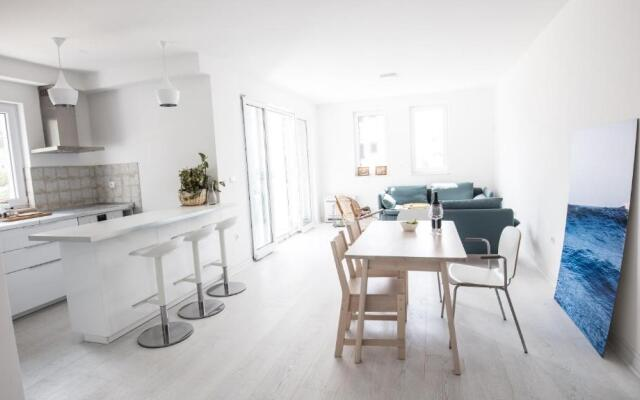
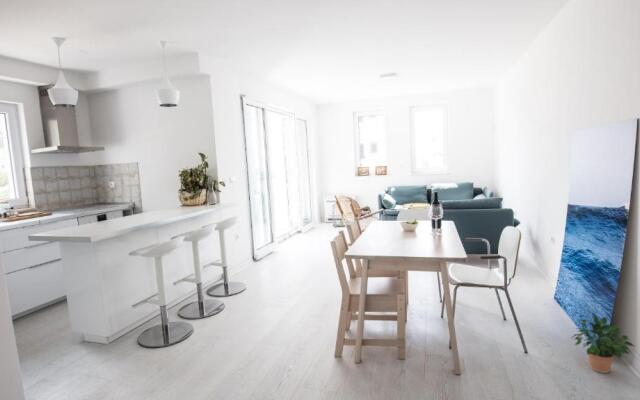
+ potted plant (602, 344)
